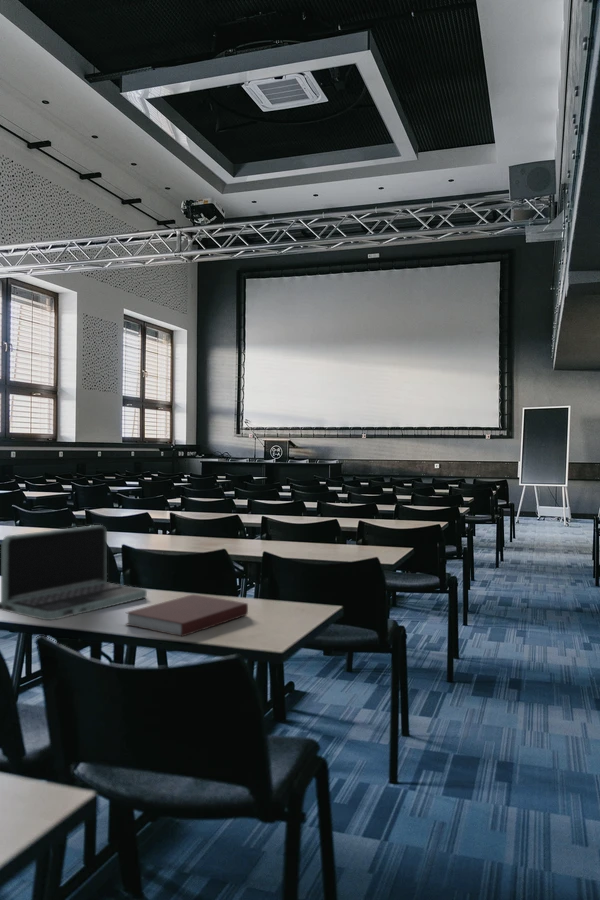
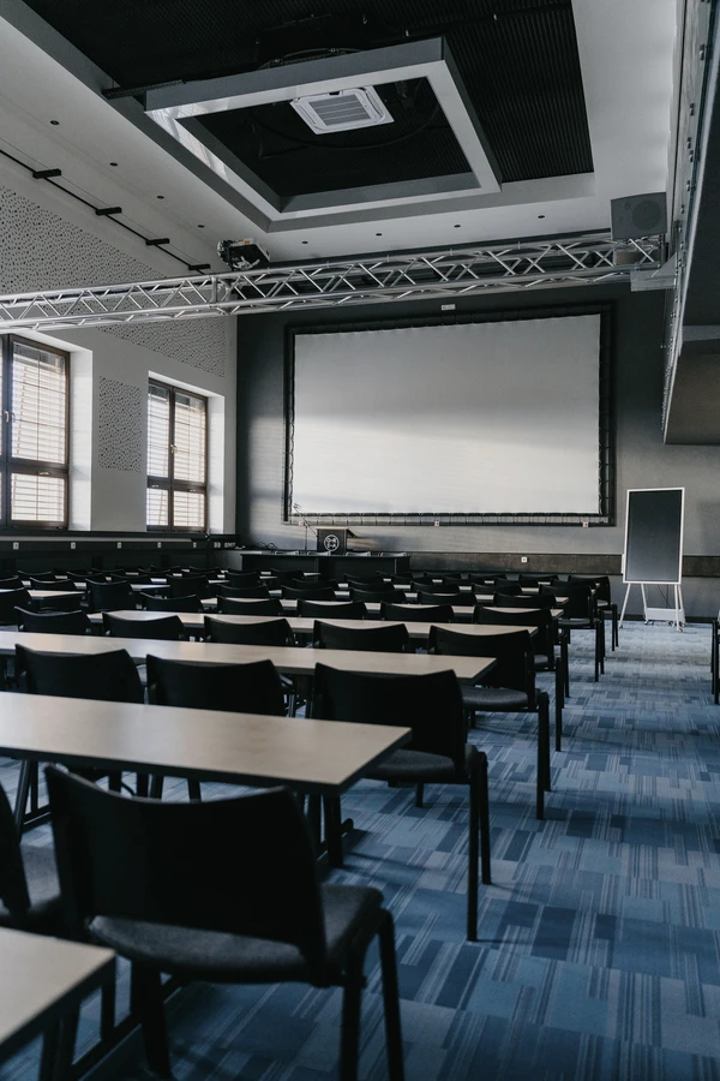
- notebook (188, 613)
- laptop (70, 567)
